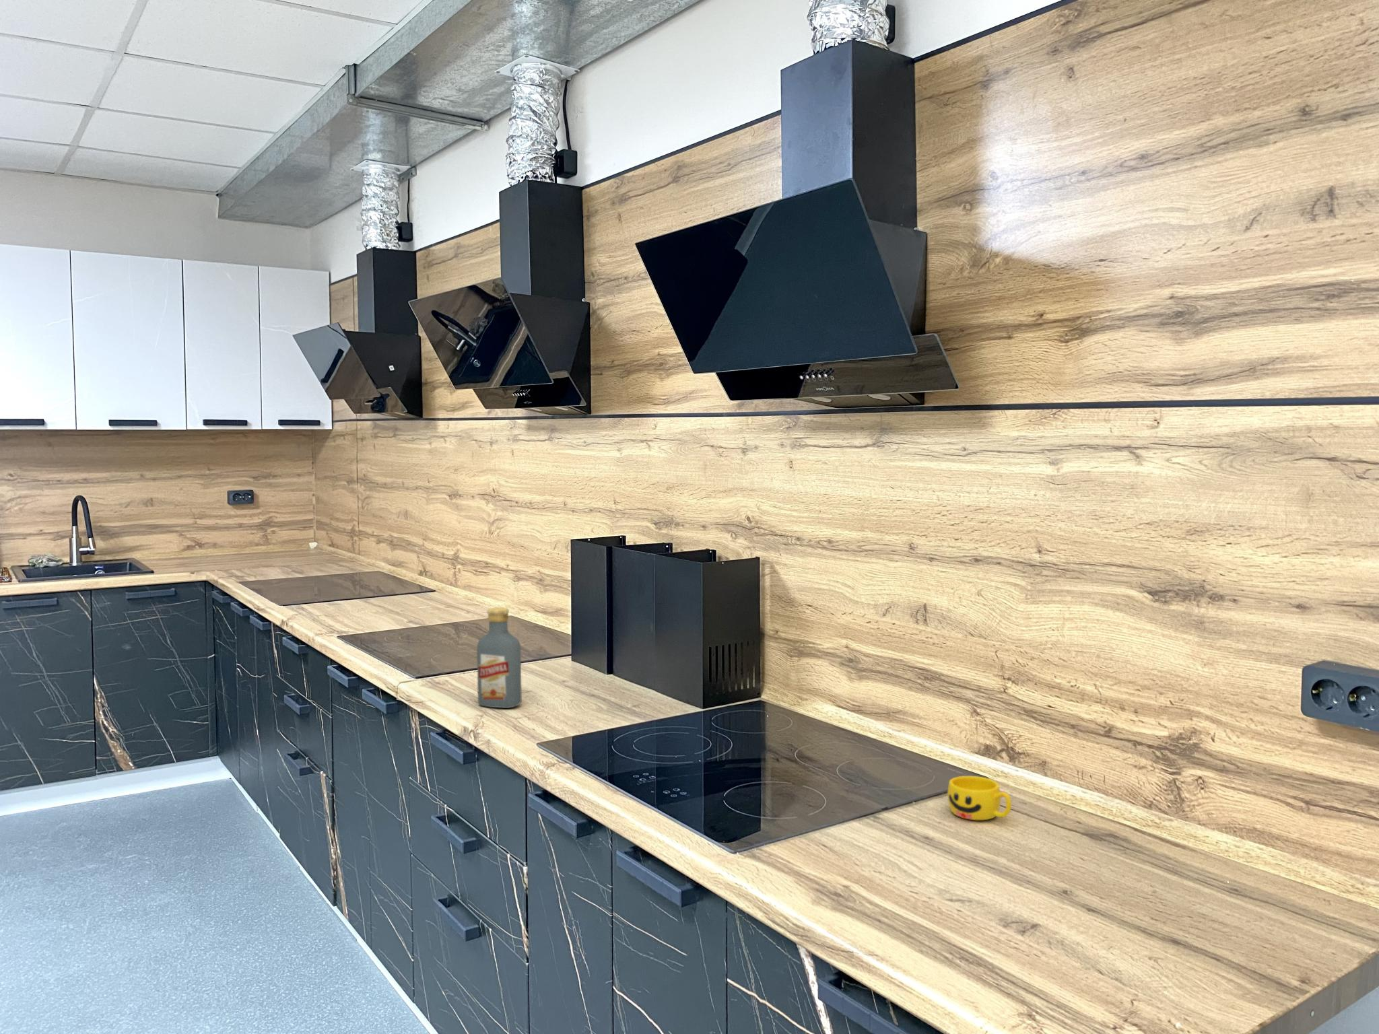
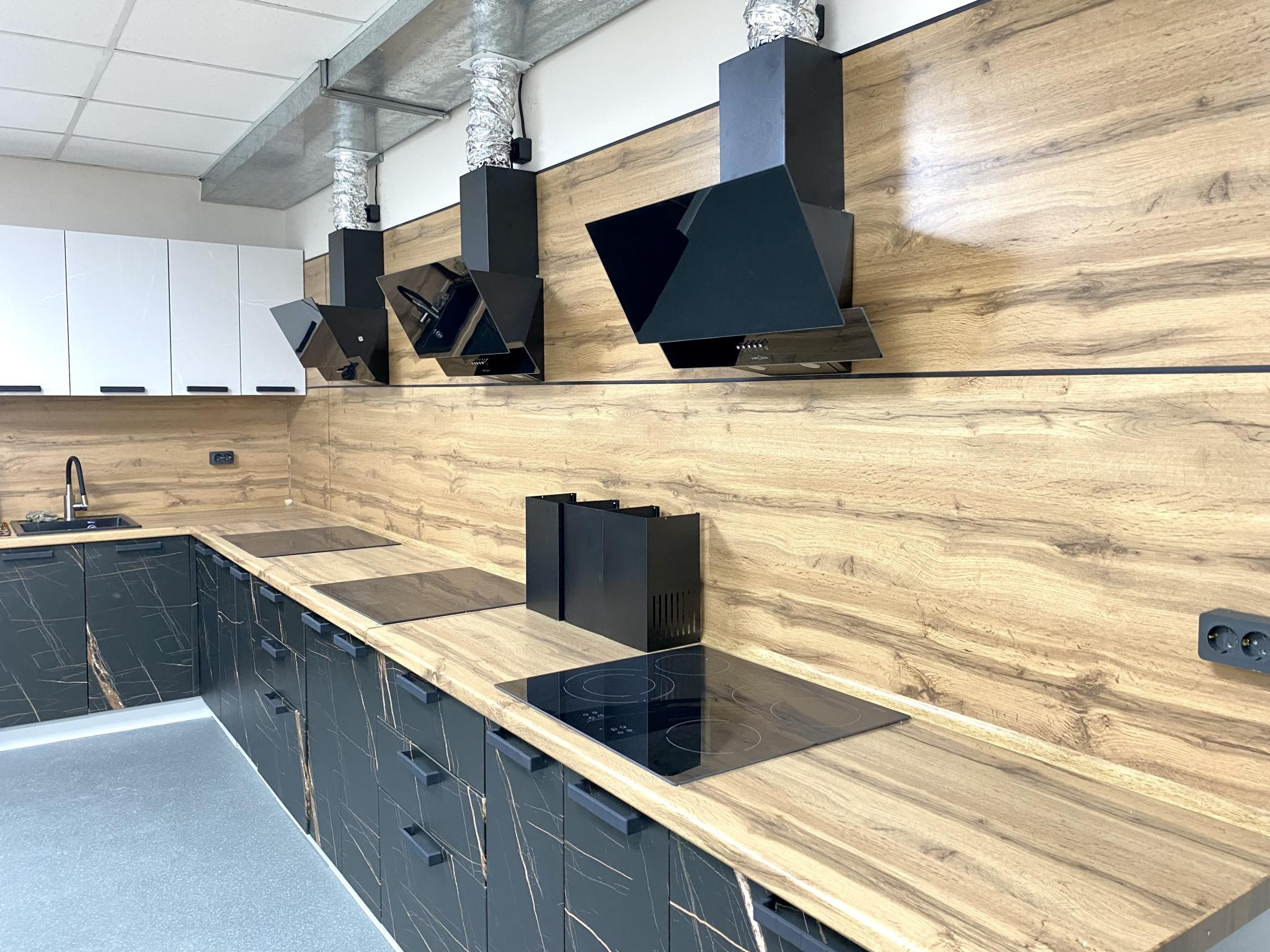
- cup (981, 799)
- vodka (499, 656)
